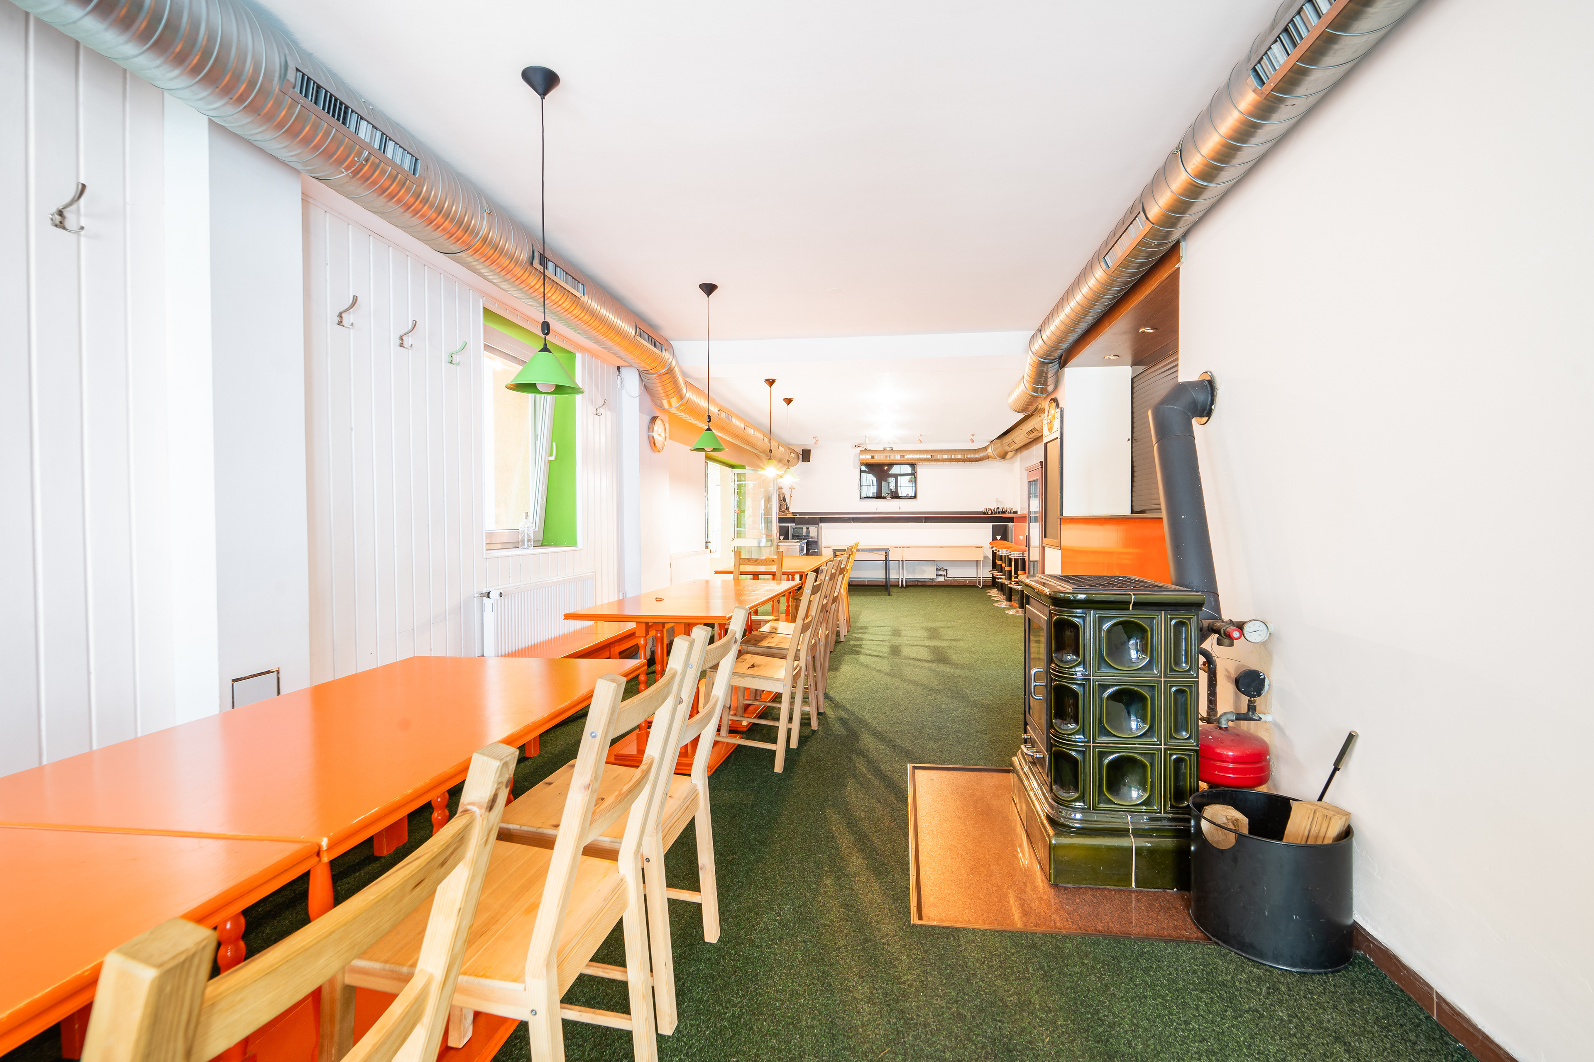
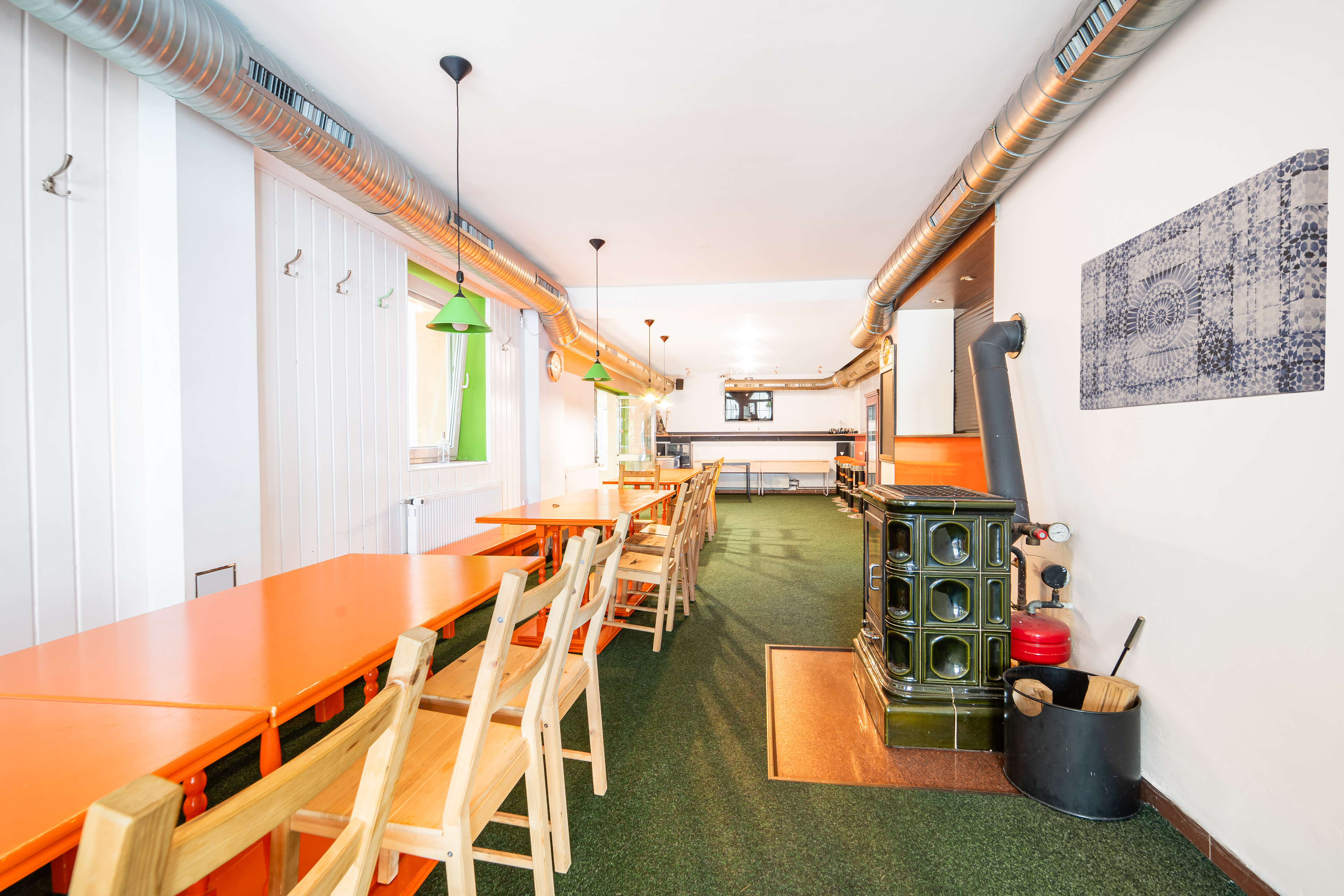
+ wall art (1174, 312)
